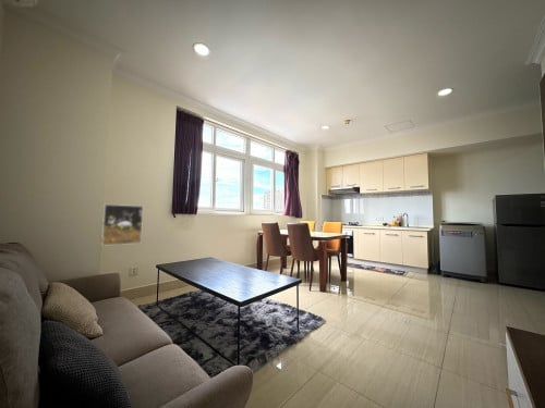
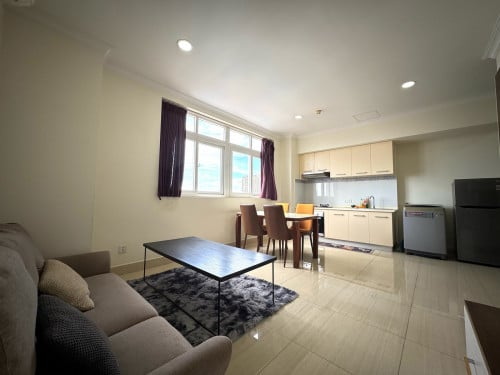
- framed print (123, 224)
